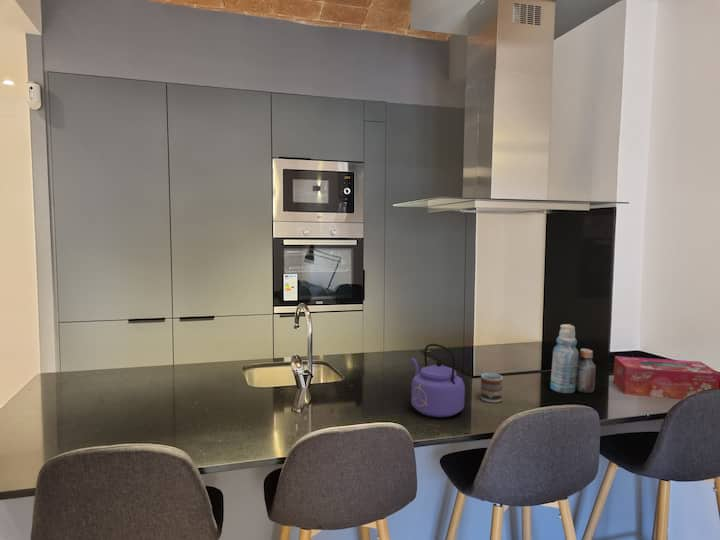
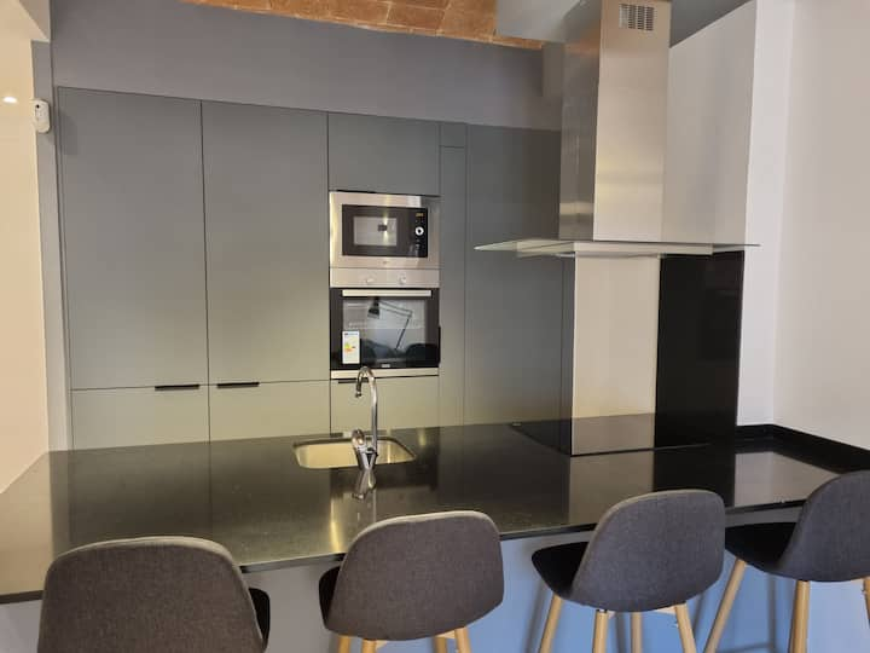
- tissue box (663, 377)
- cup (489, 386)
- kettle (433, 375)
- bottle (573, 357)
